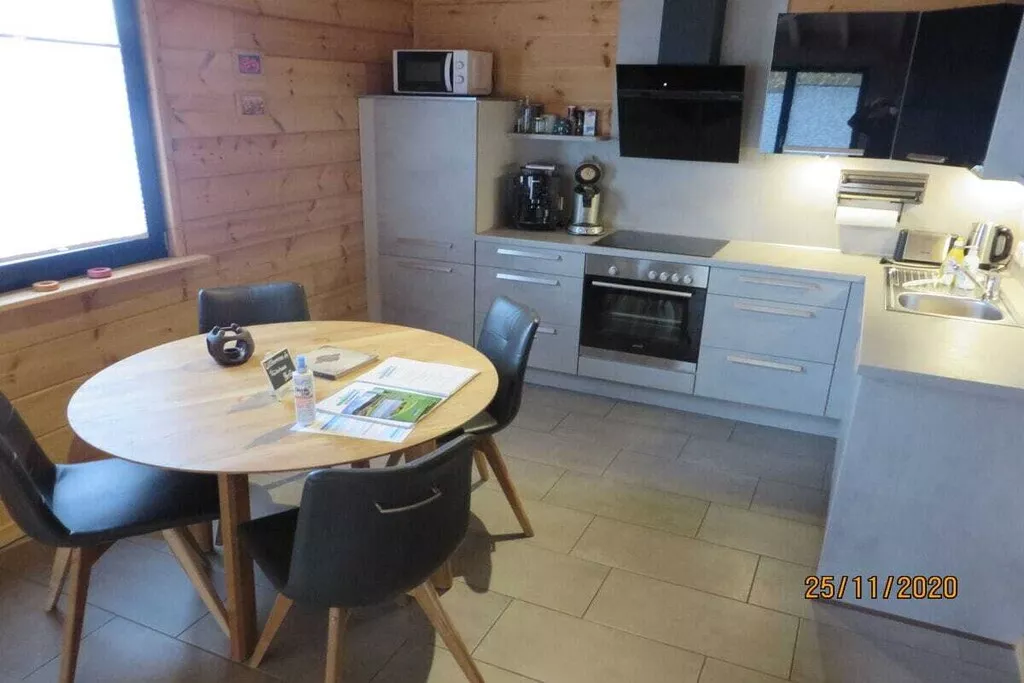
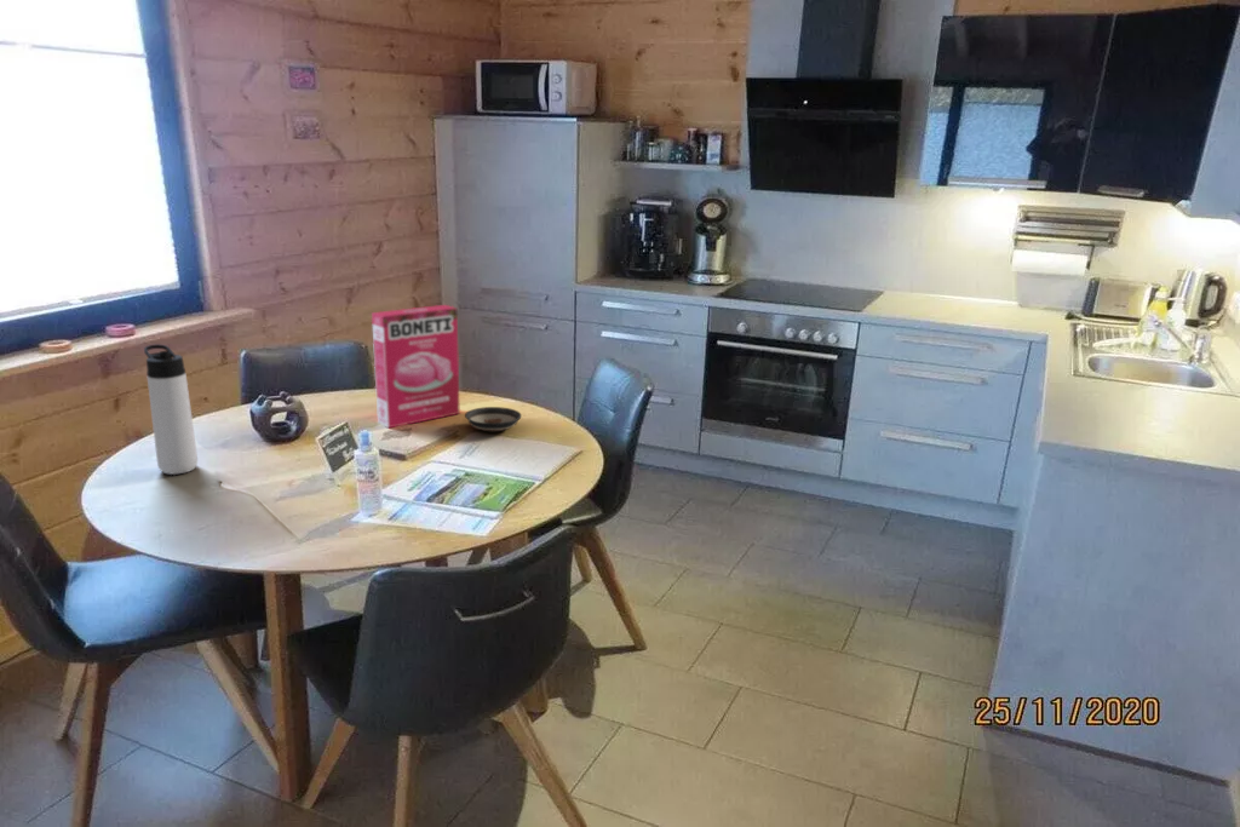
+ cereal box (417, 364)
+ thermos bottle (168, 408)
+ saucer (493, 420)
